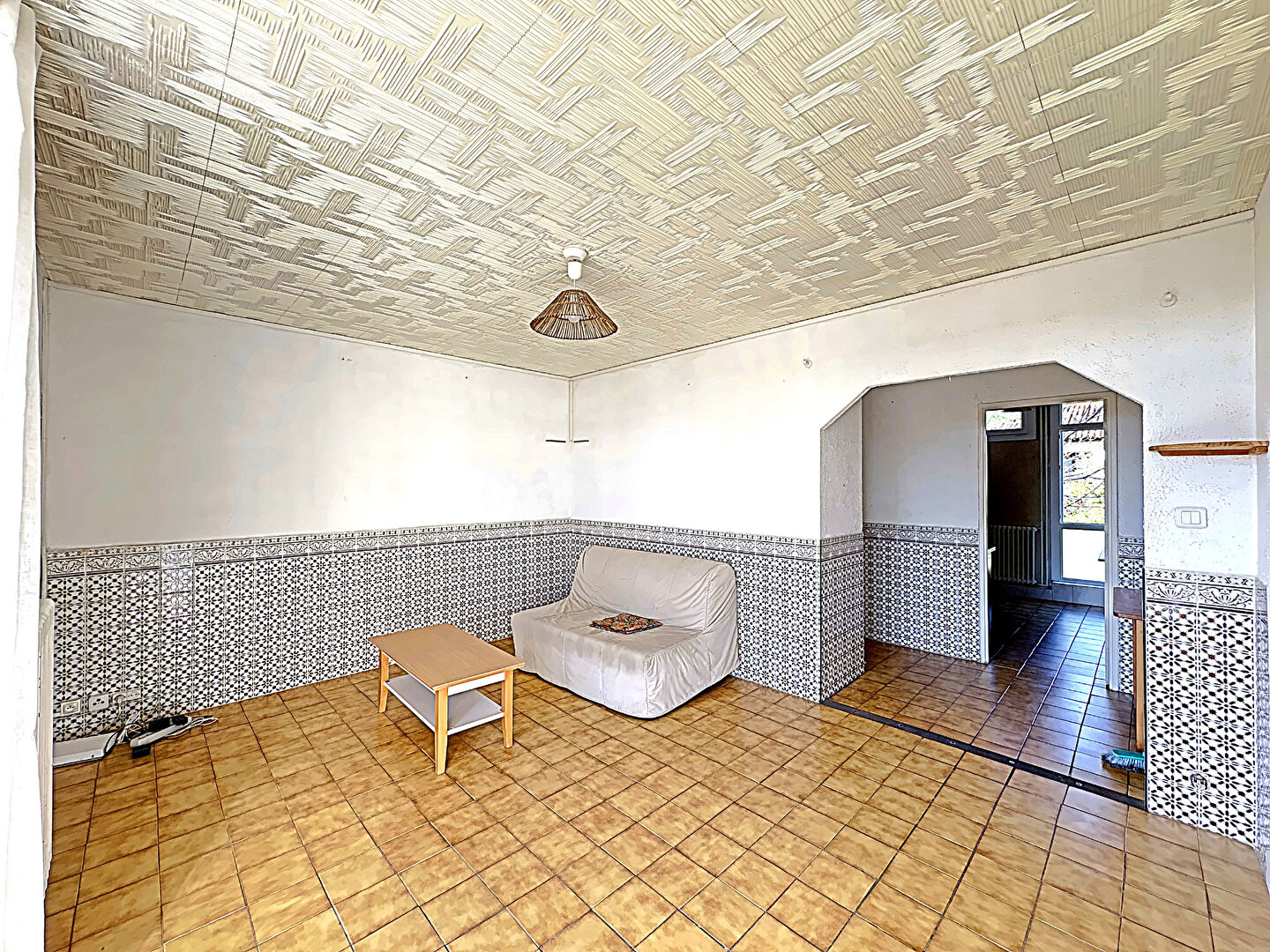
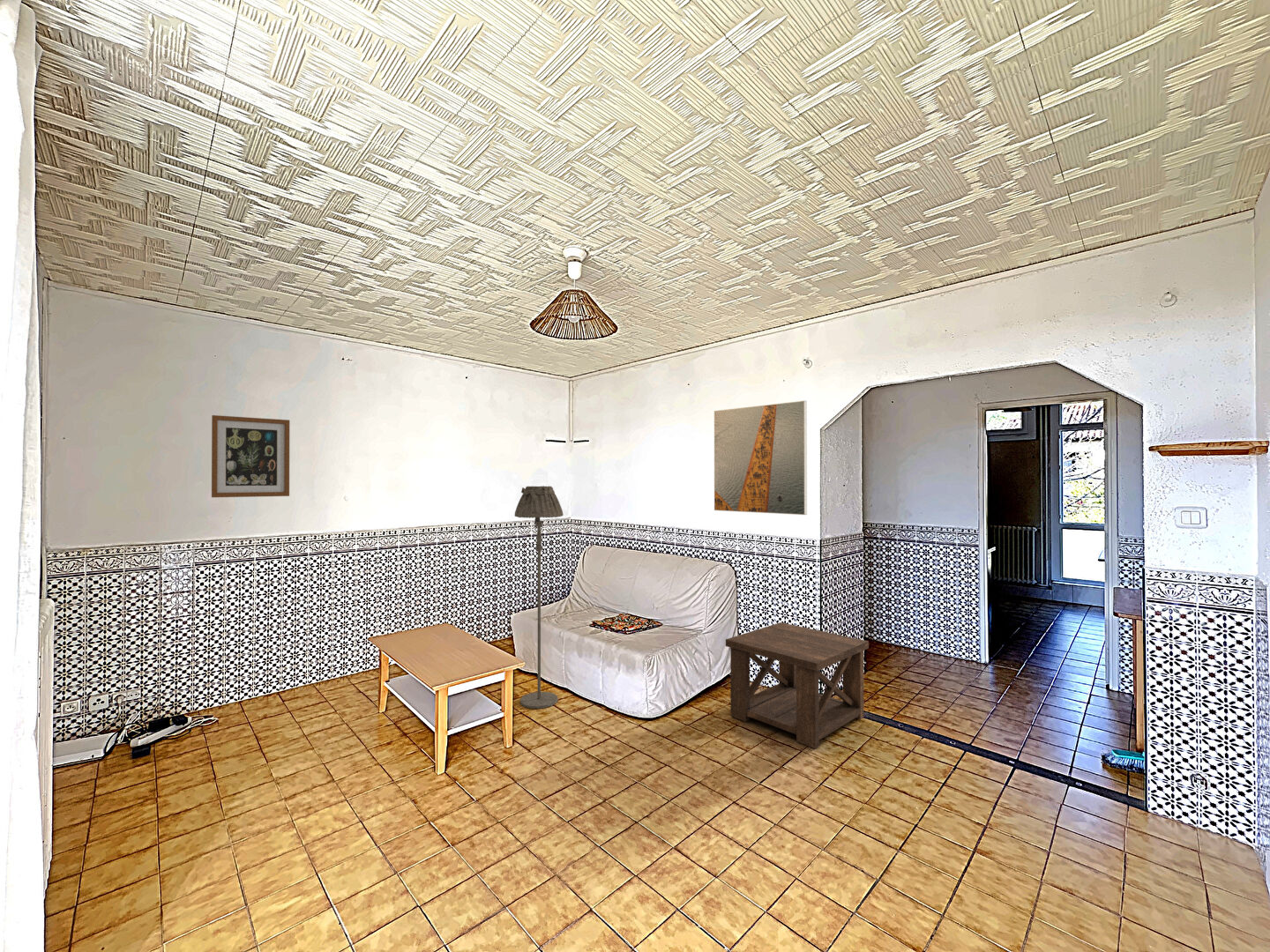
+ wall art (251, 457)
+ side table (796, 678)
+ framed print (757, 459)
+ floor lamp (539, 593)
